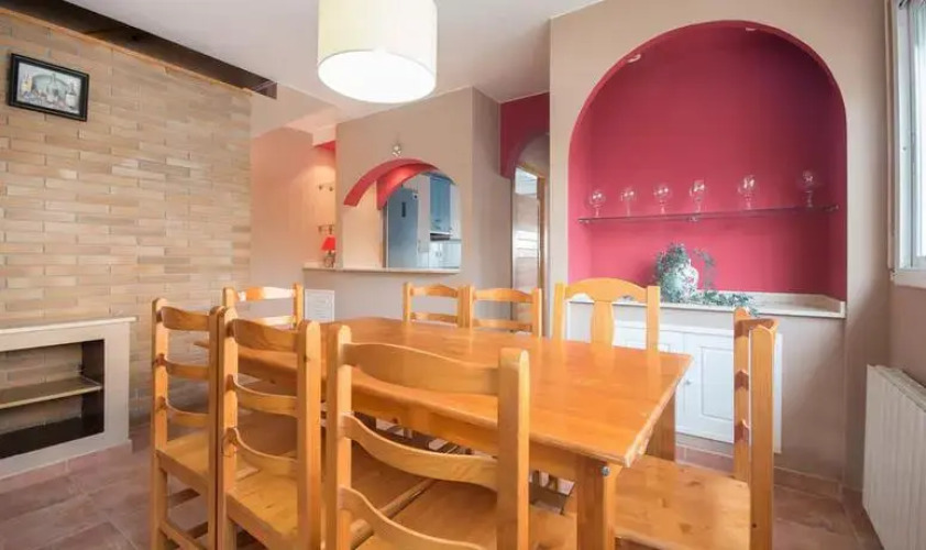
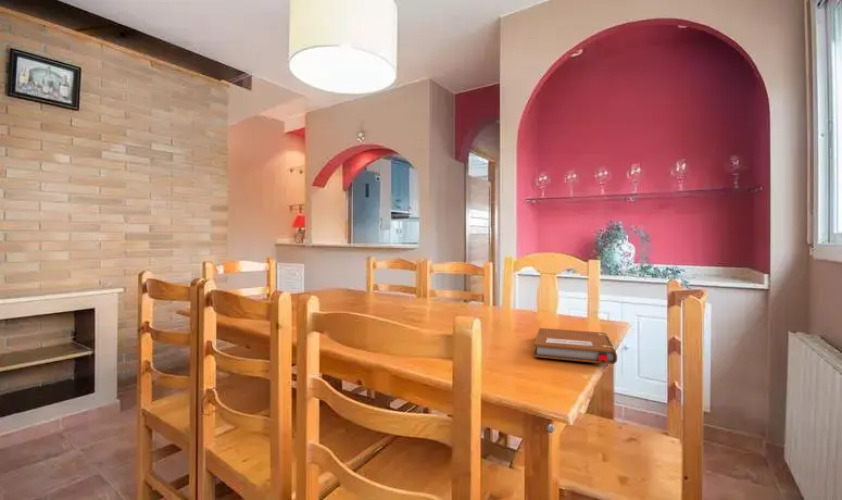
+ notebook (573, 344)
